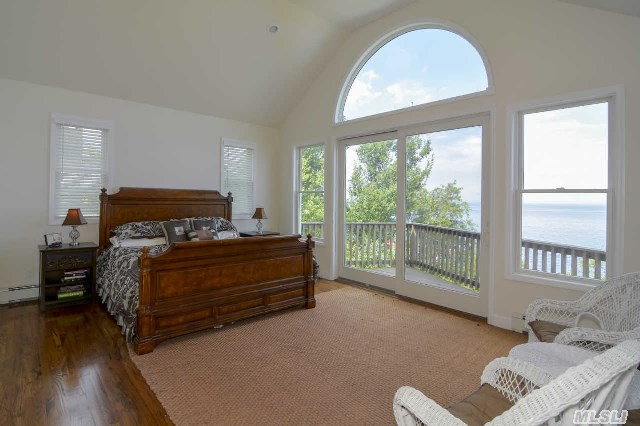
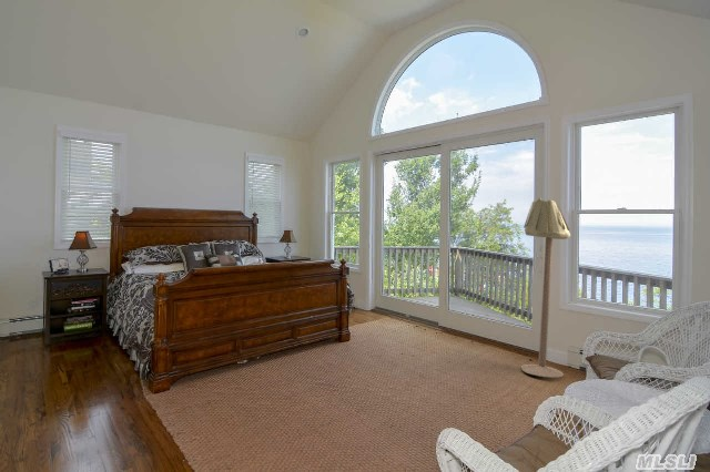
+ floor lamp (546, 283)
